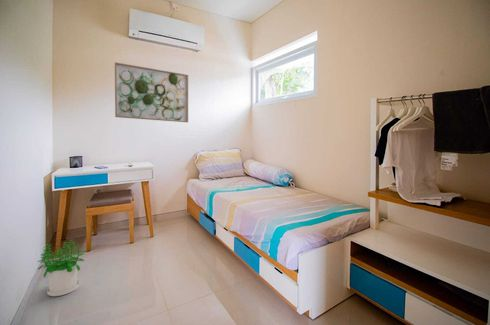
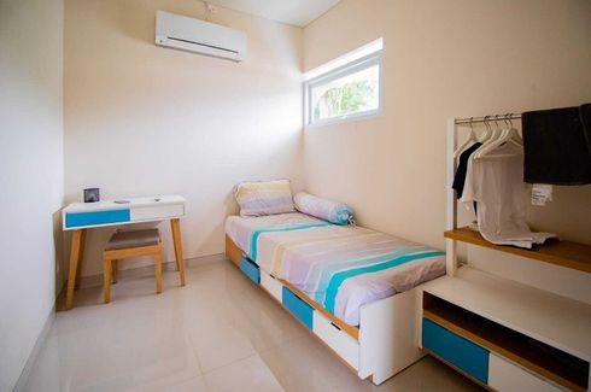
- wall art (154, 94)
- potted plant (62, 266)
